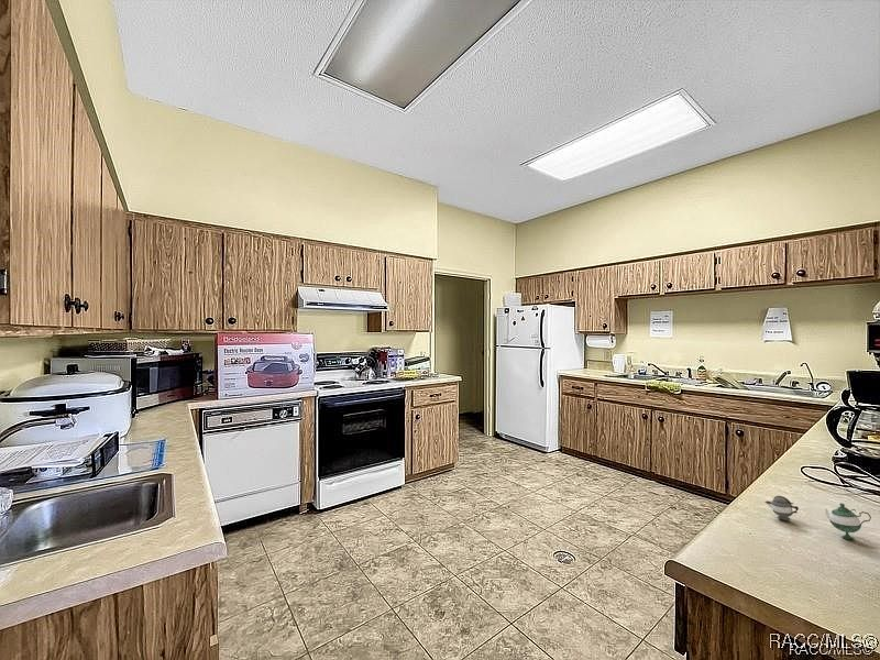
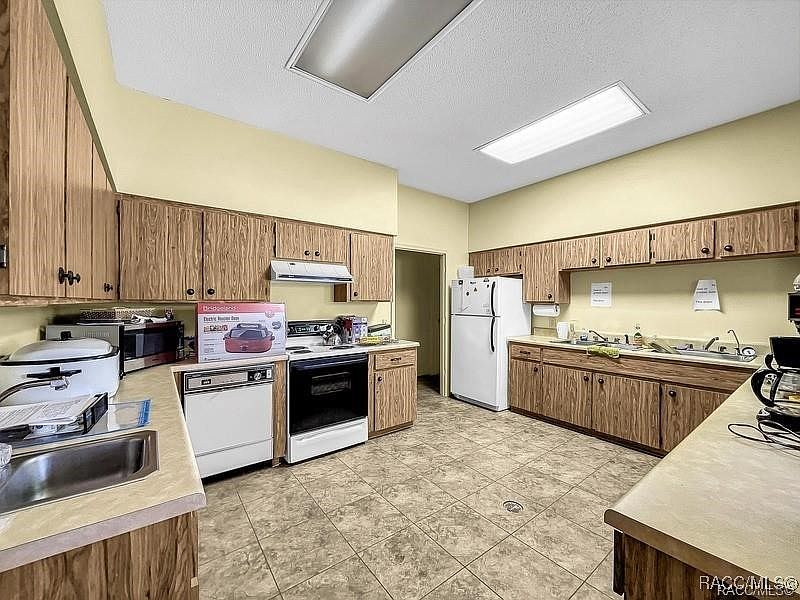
- teapot (825, 512)
